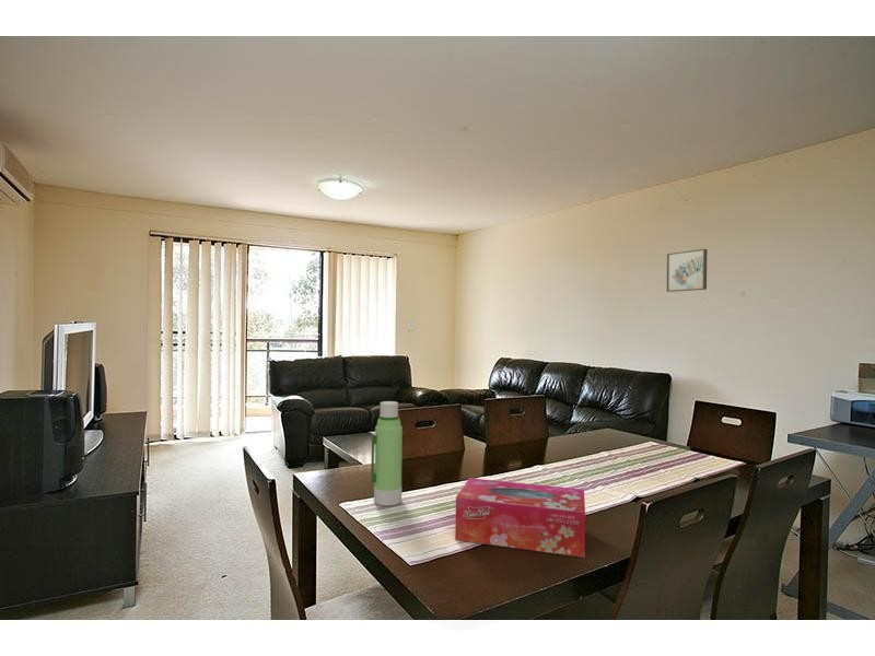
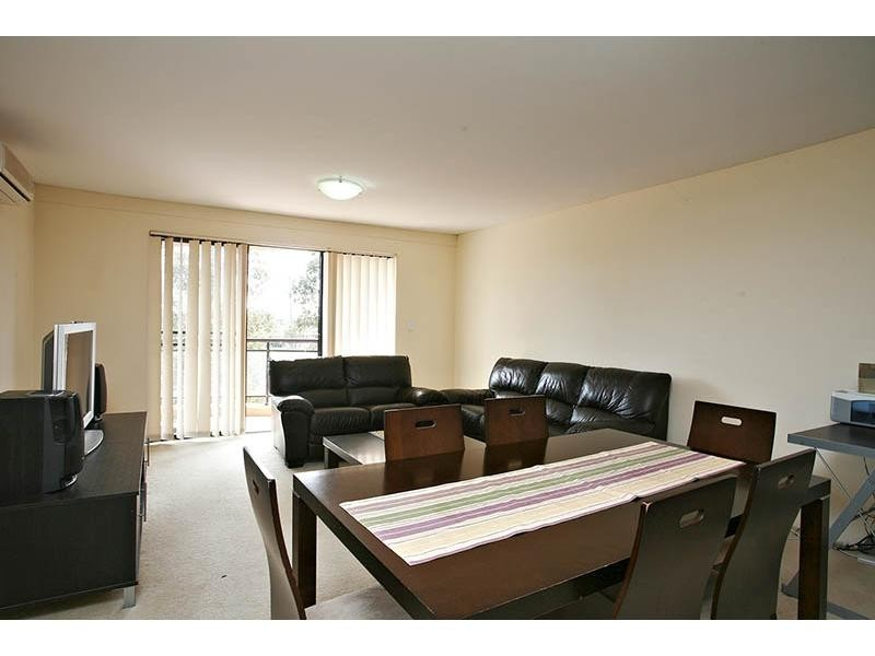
- water bottle (387, 452)
- wall art (686, 271)
- tissue box (521, 514)
